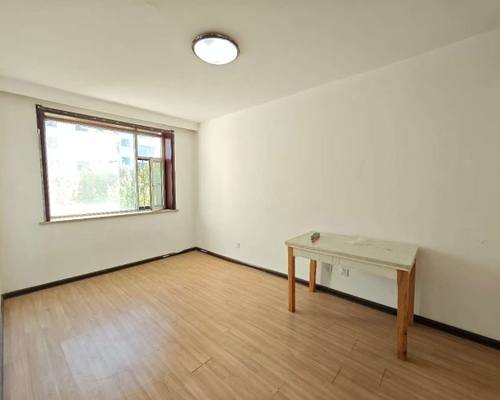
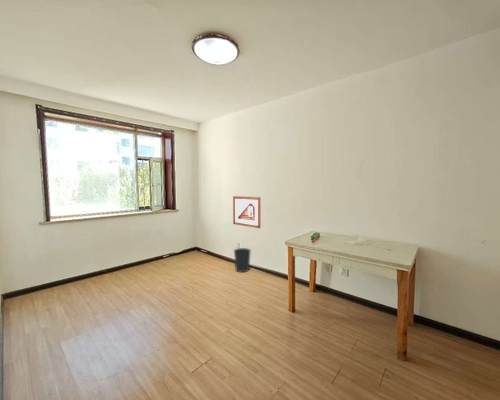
+ picture frame (246, 211)
+ wastebasket (242, 260)
